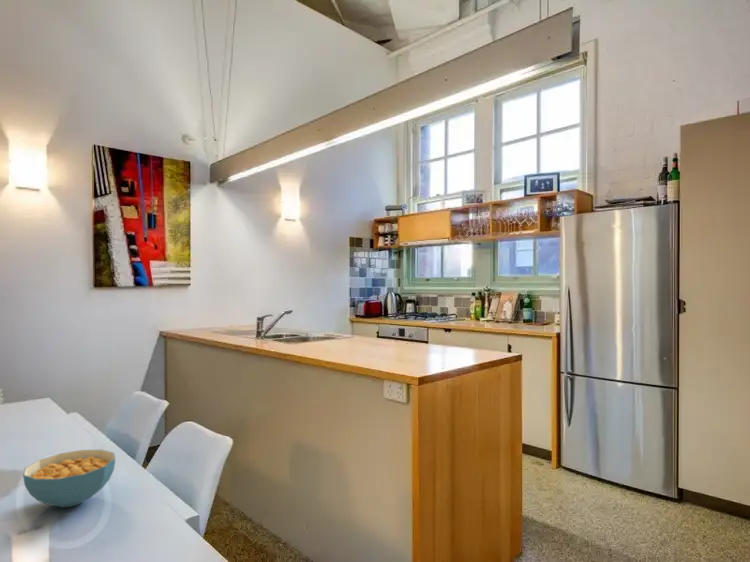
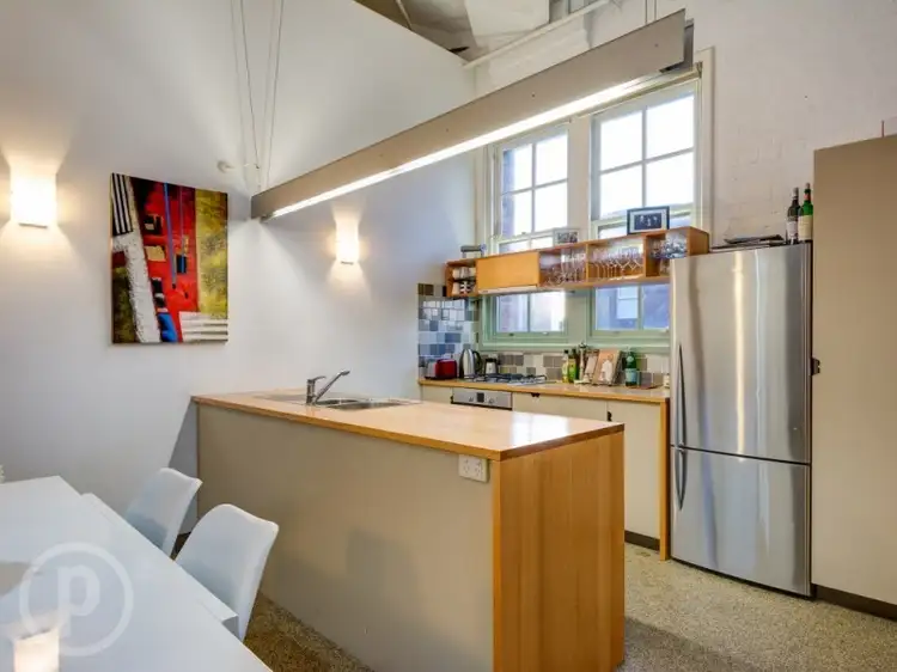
- cereal bowl (71, 482)
